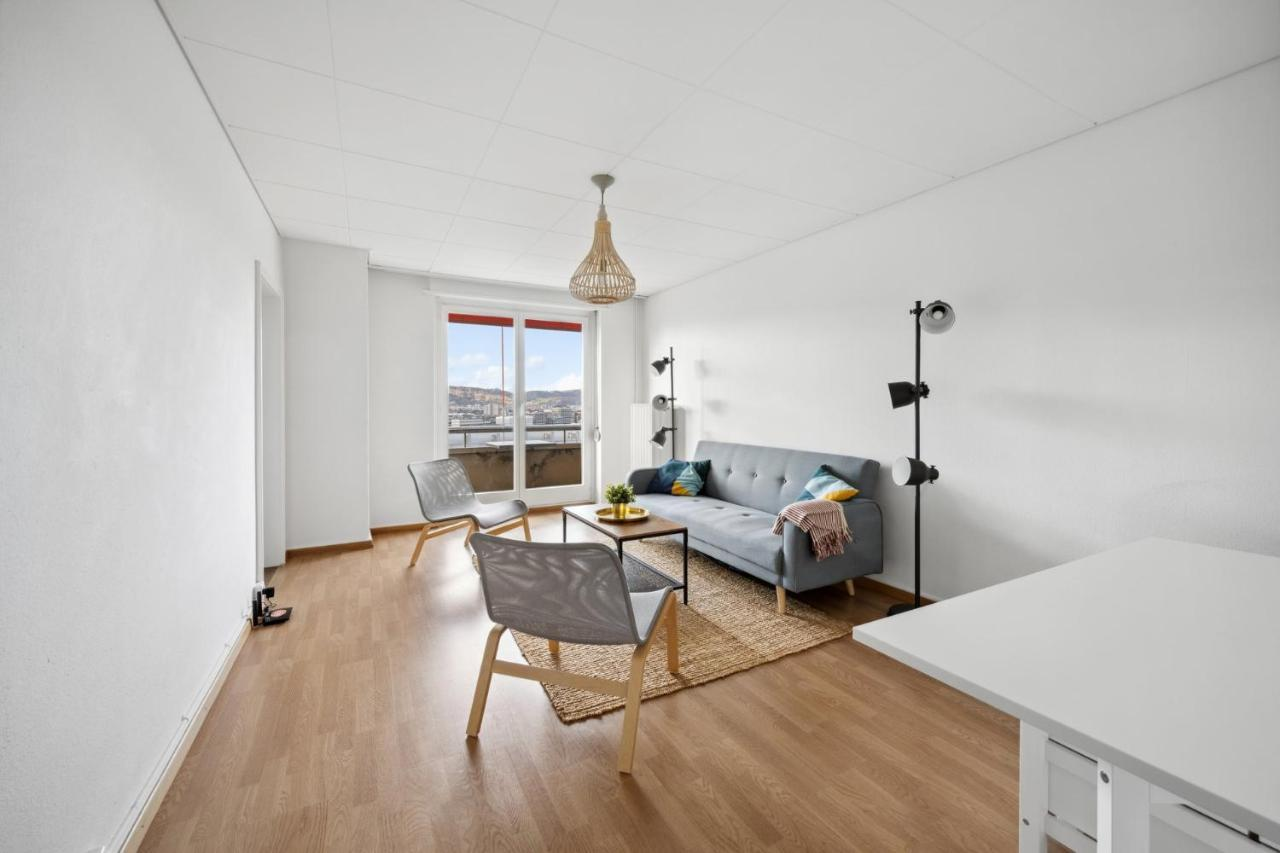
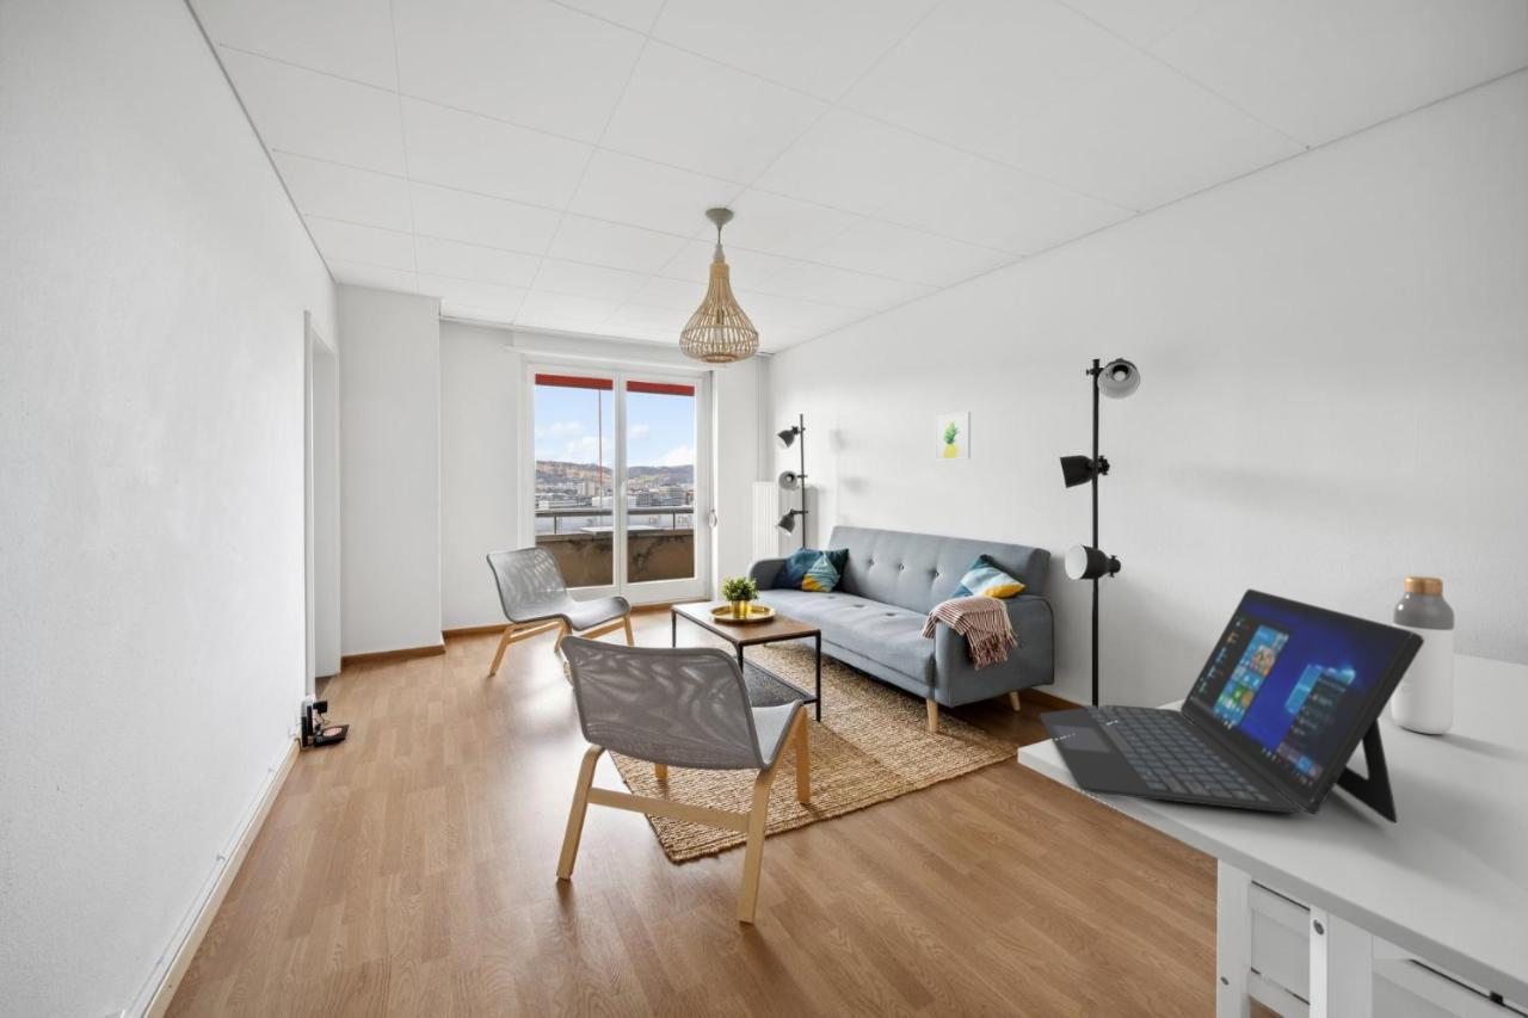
+ laptop (1194, 683)
+ bottle (1422, 653)
+ wall art (951, 437)
